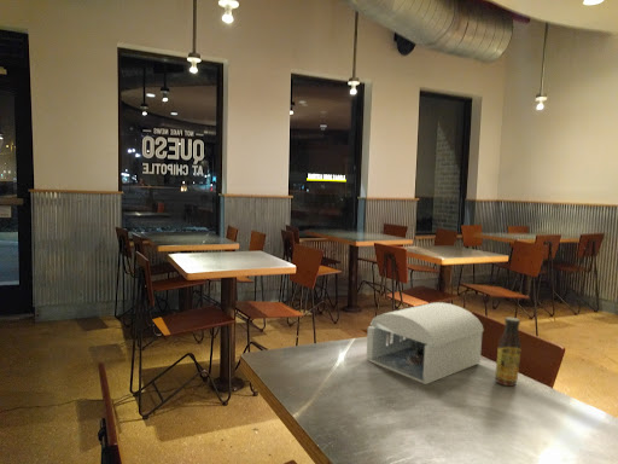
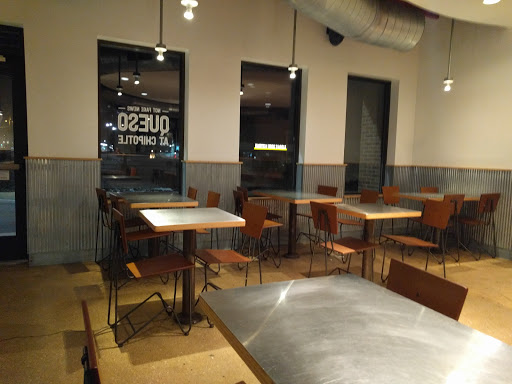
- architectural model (424, 335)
- sauce bottle (508, 350)
